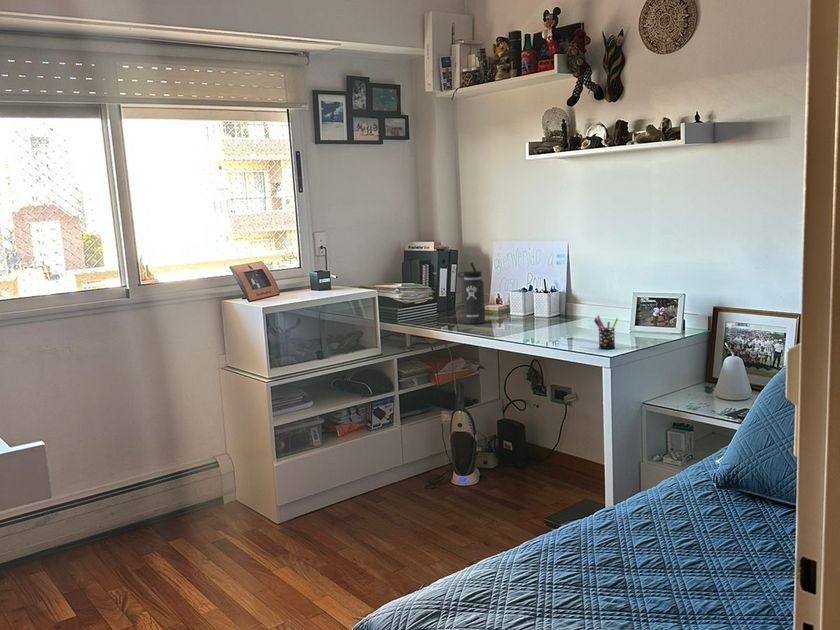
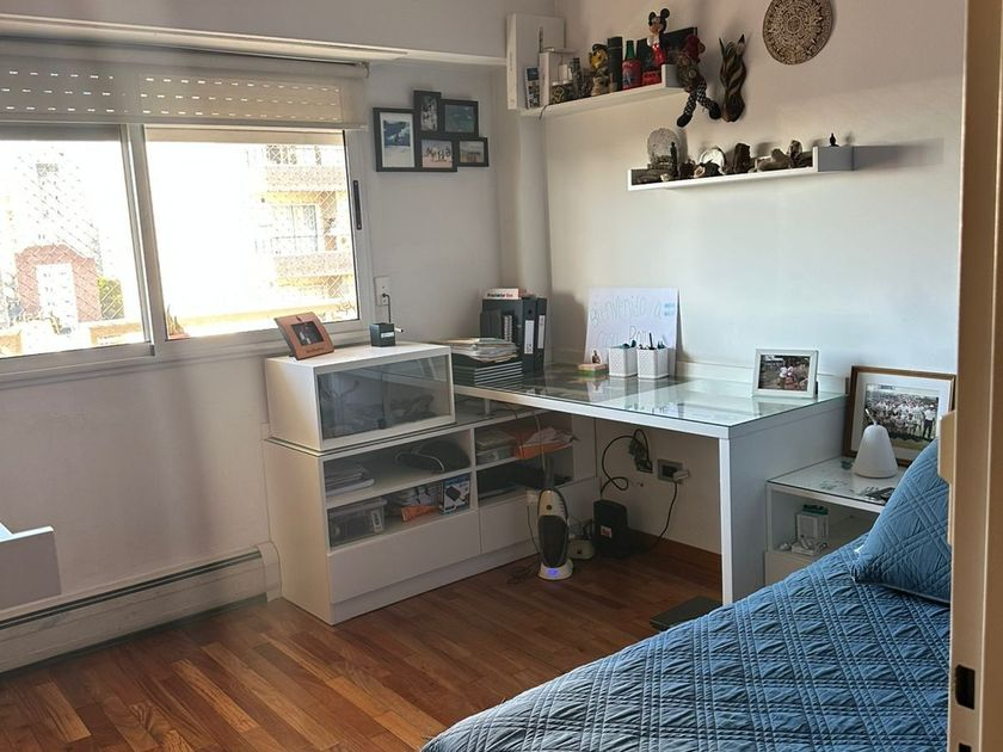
- thermos bottle (471, 292)
- pen holder (606, 331)
